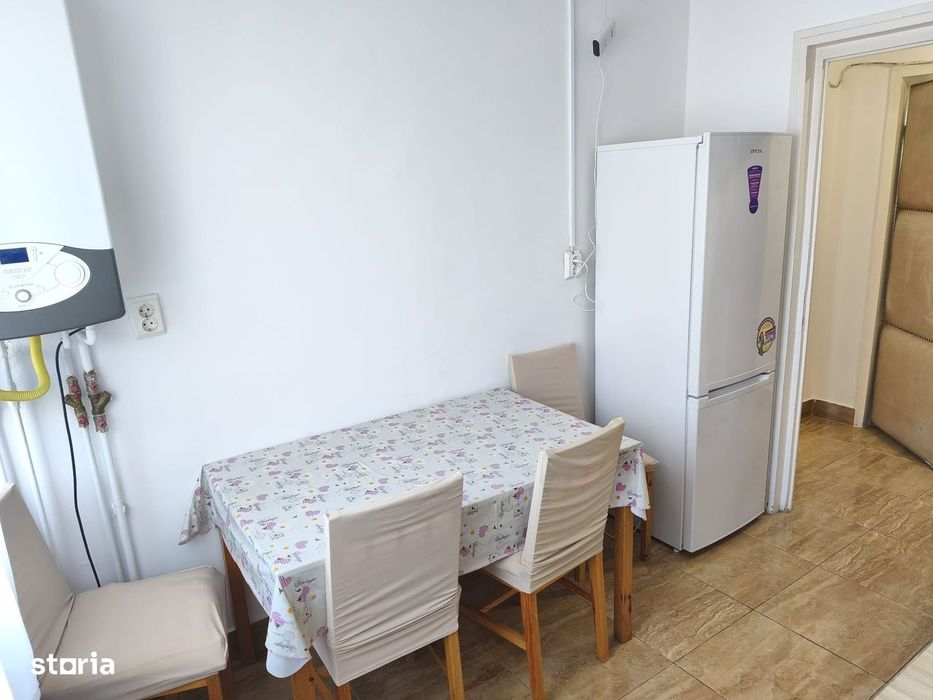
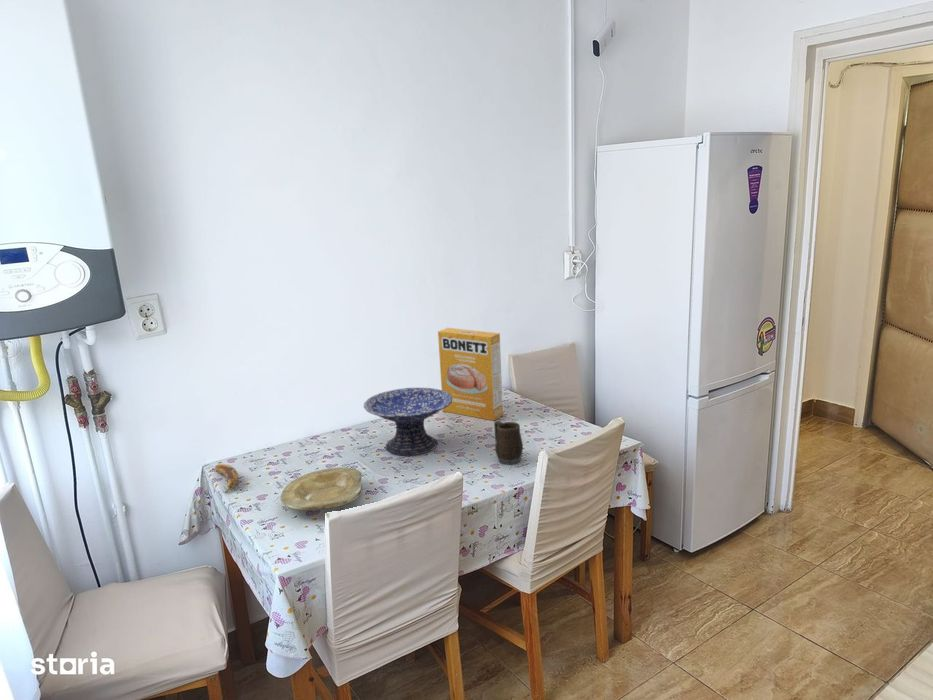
+ plate (323, 491)
+ decorative bowl (409, 422)
+ banana (226, 473)
+ mug (506, 441)
+ cereal box (470, 373)
